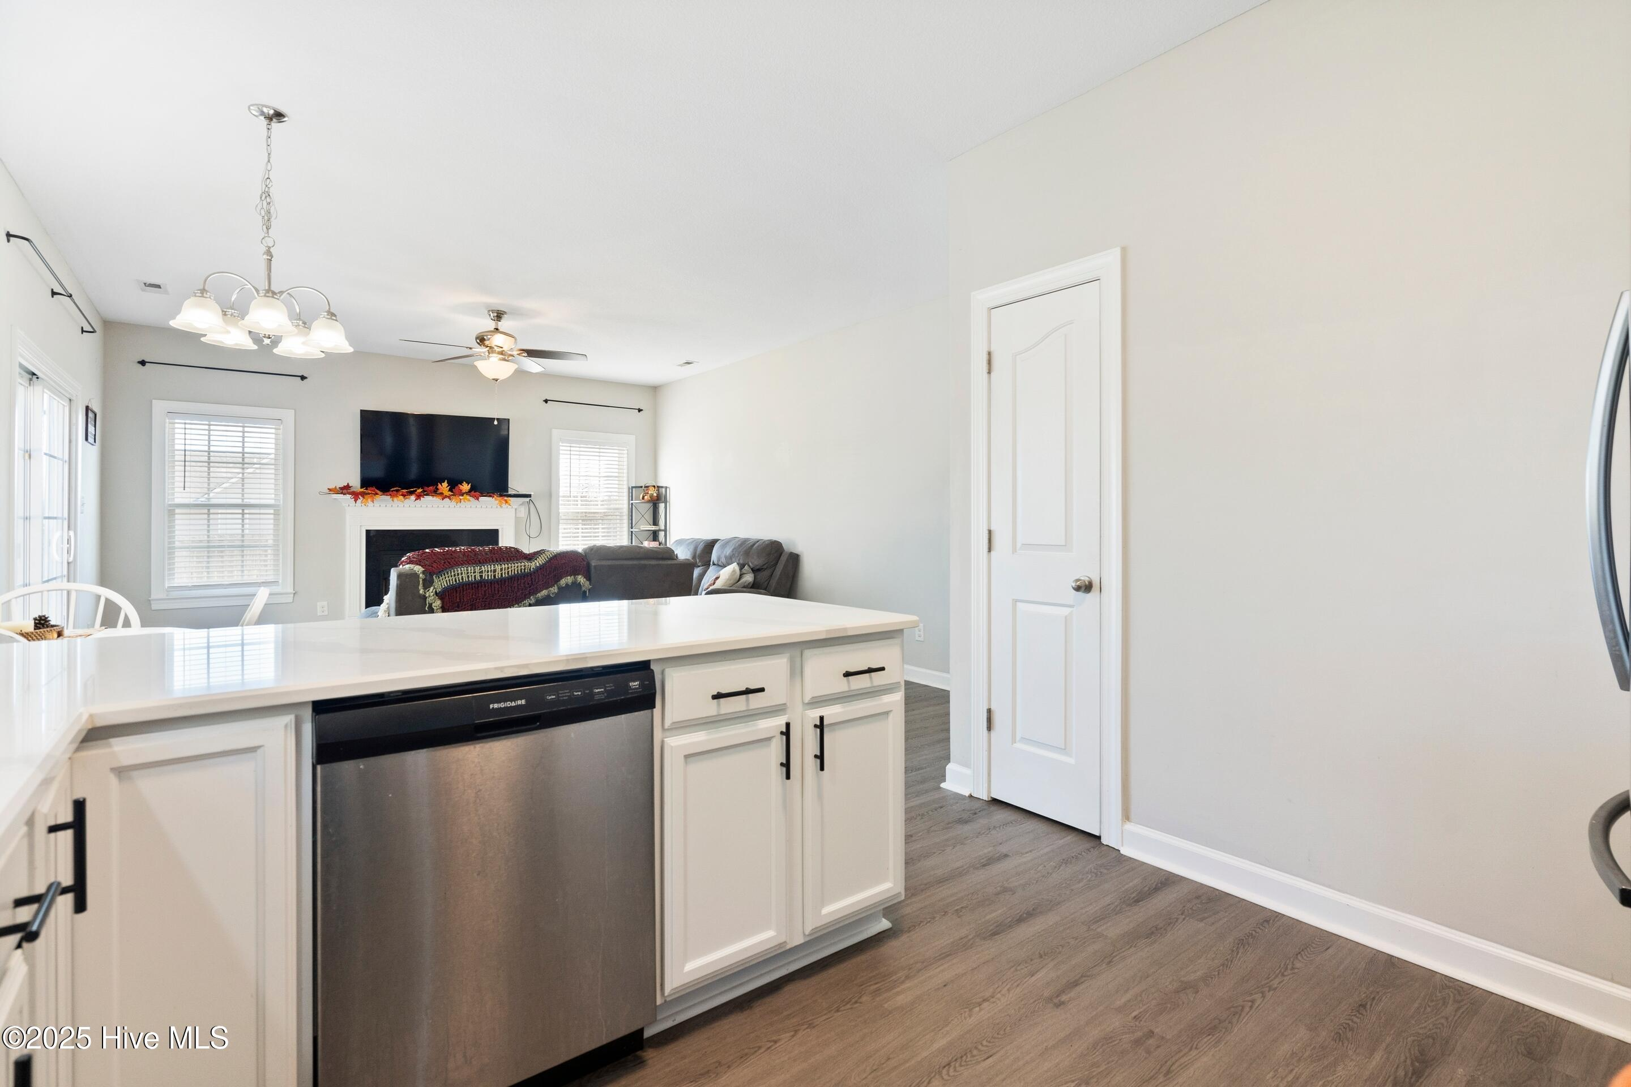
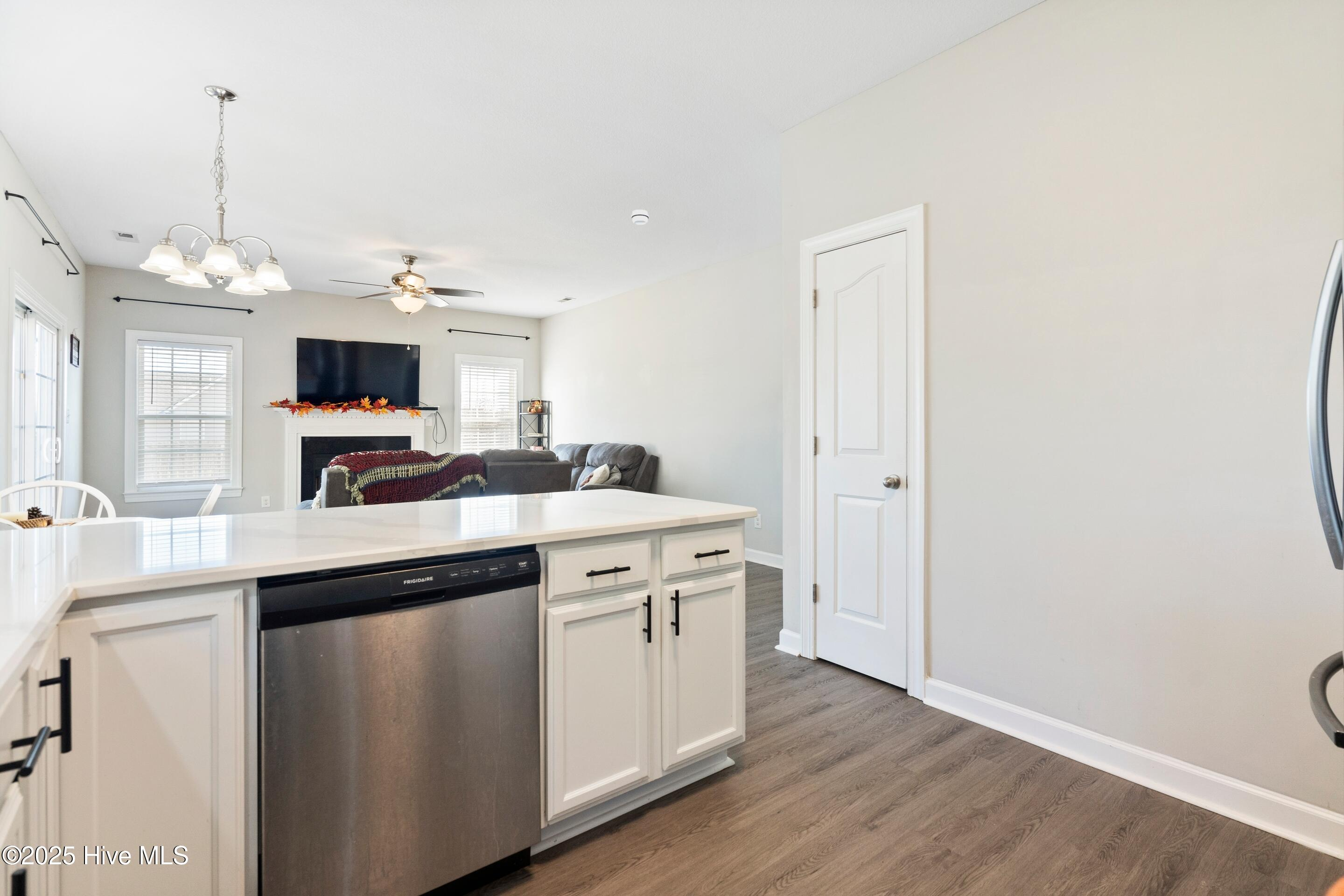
+ smoke detector (640, 217)
